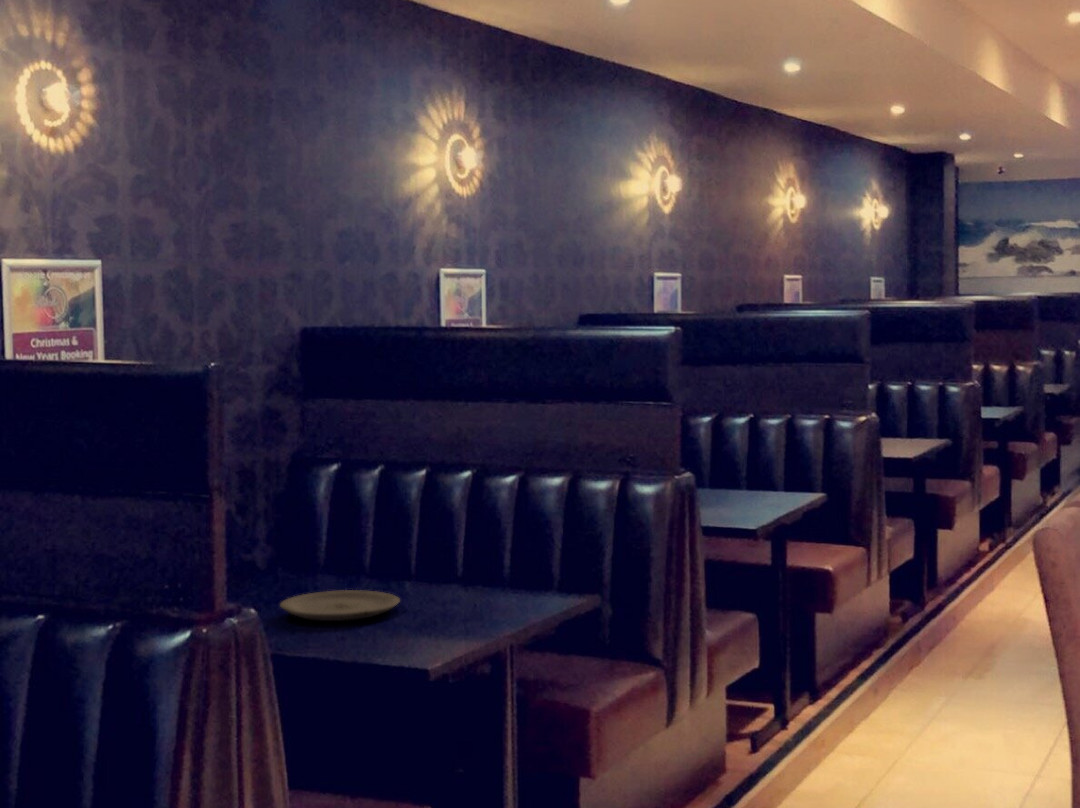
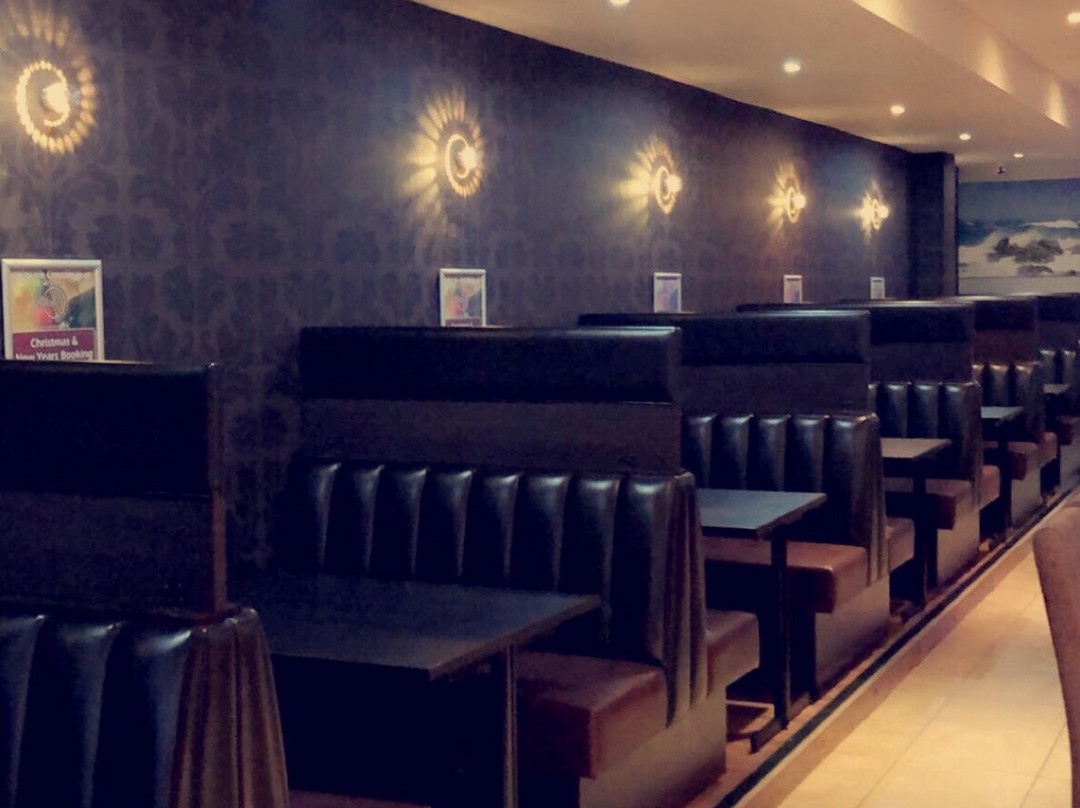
- plate (340, 606)
